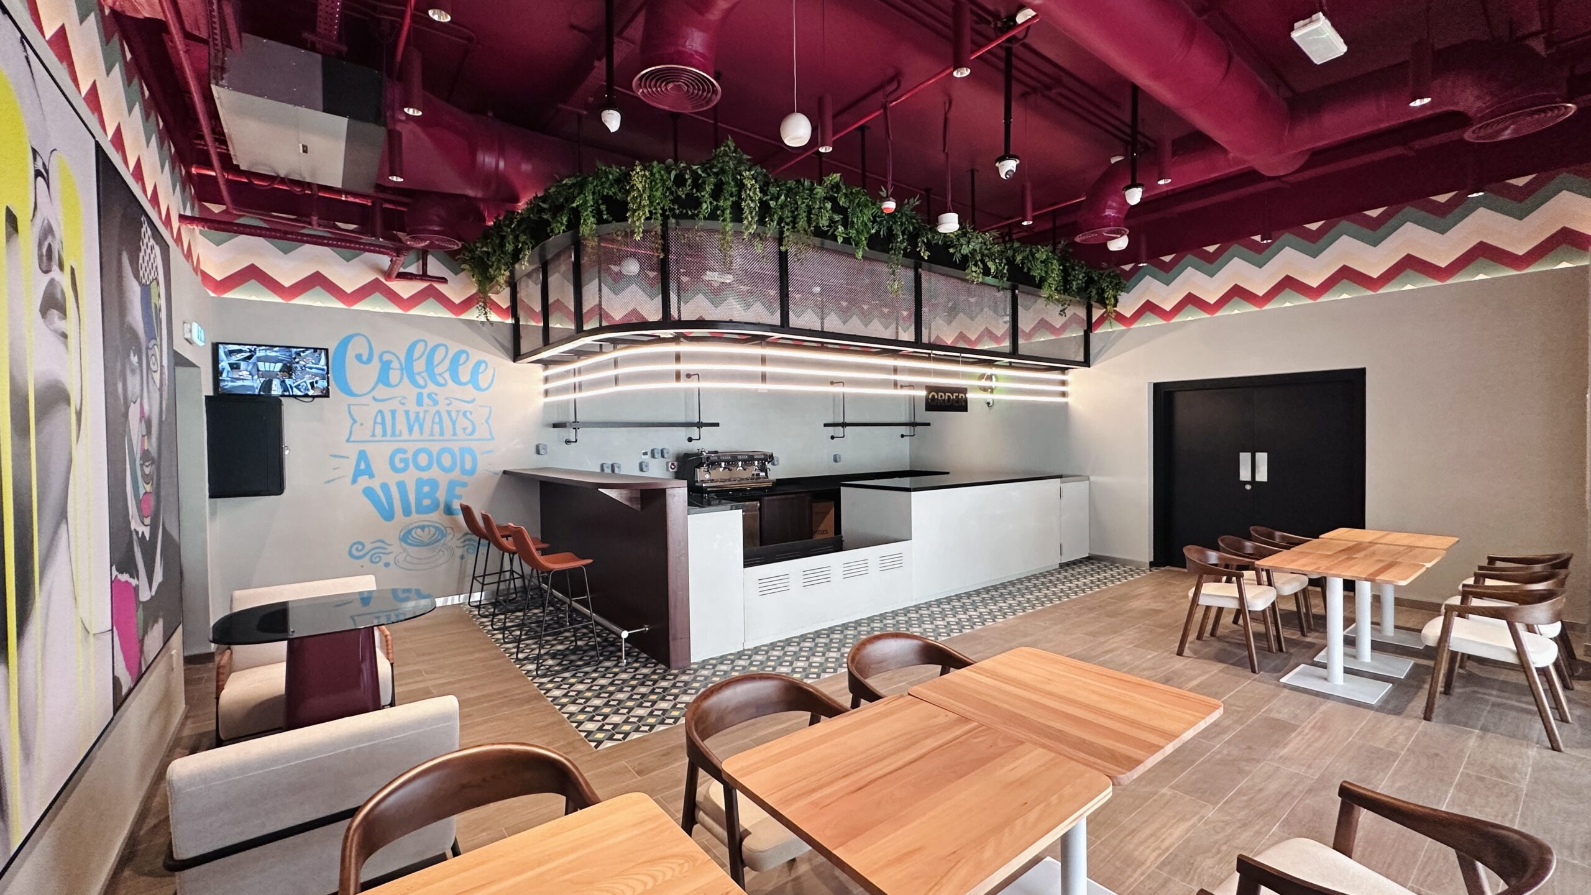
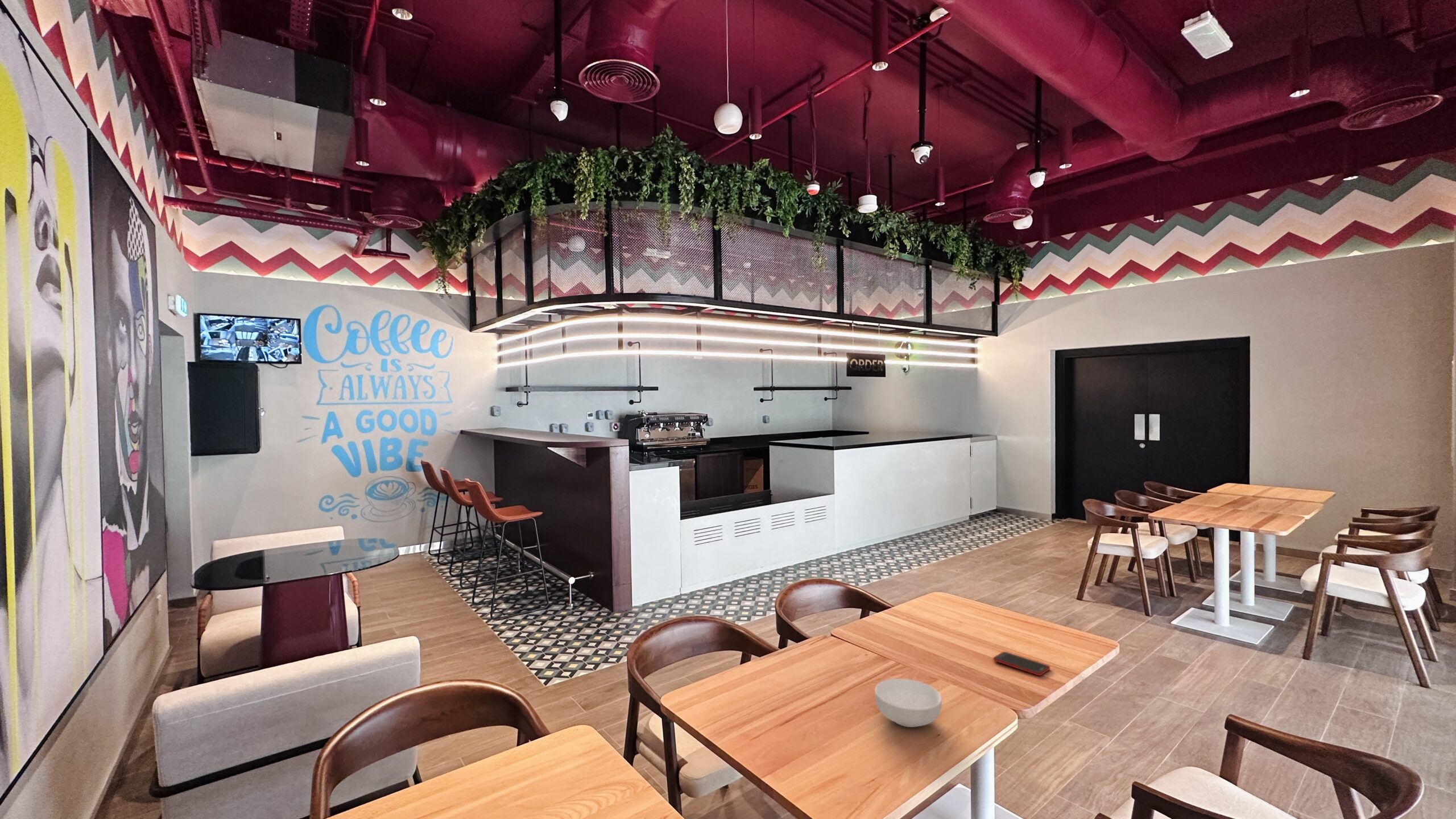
+ cell phone (1021, 663)
+ cereal bowl (908, 706)
